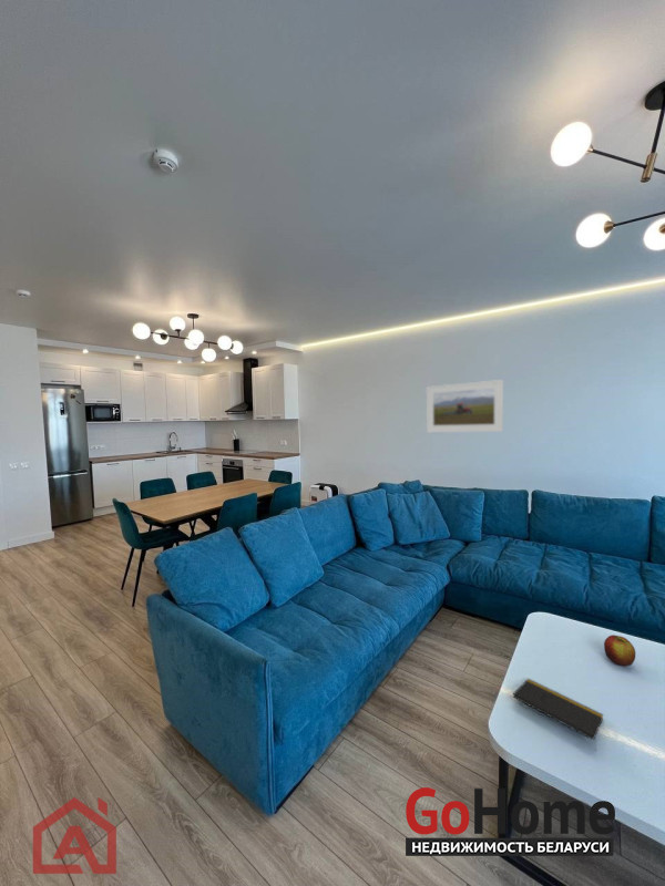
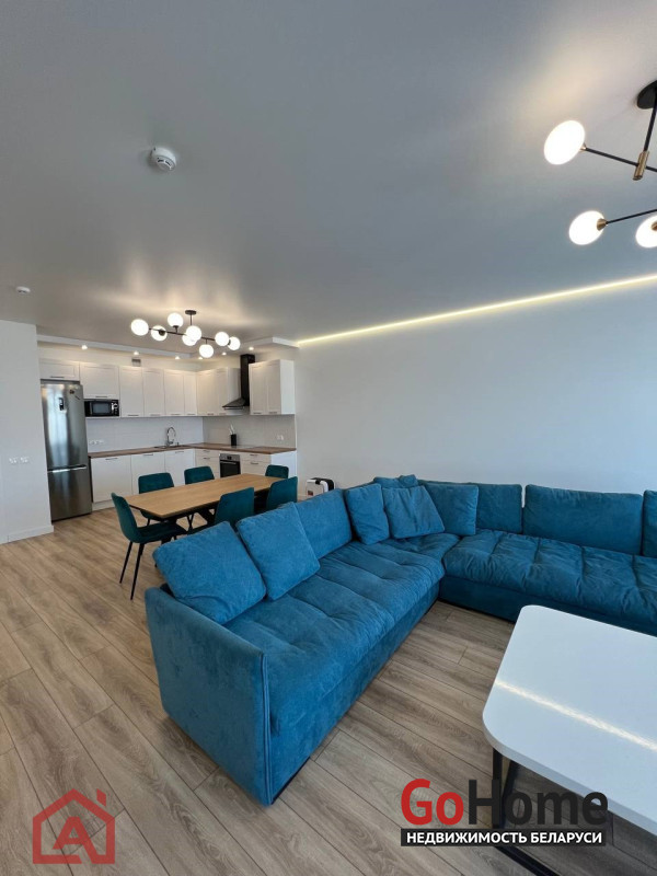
- apple (618, 650)
- notepad (556, 705)
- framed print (462, 408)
